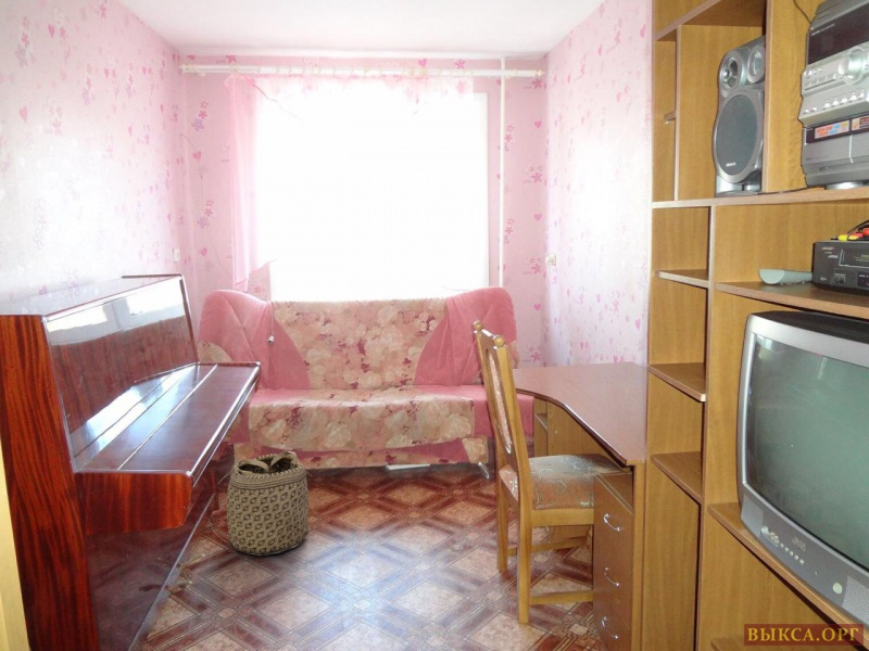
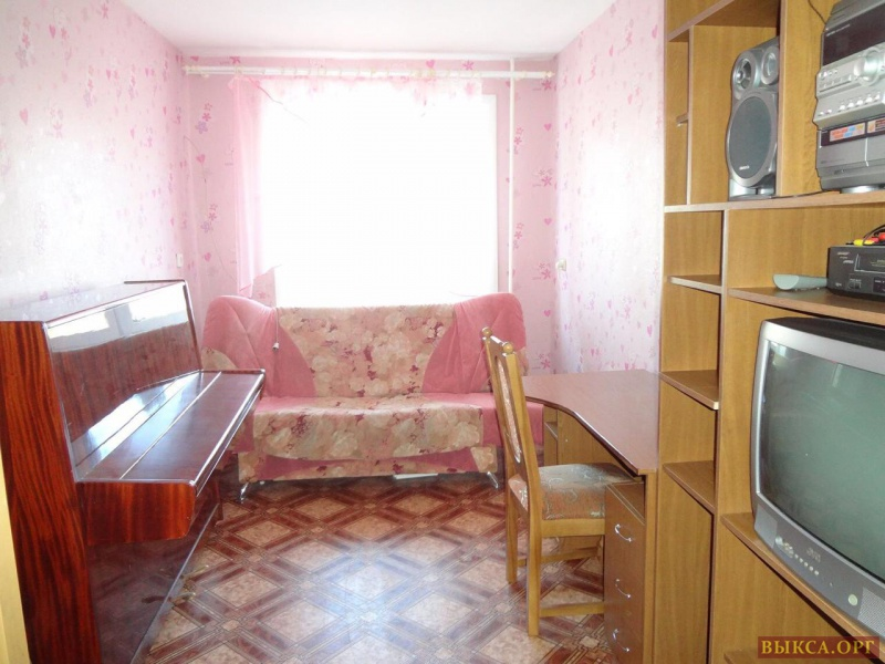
- basket (263, 498)
